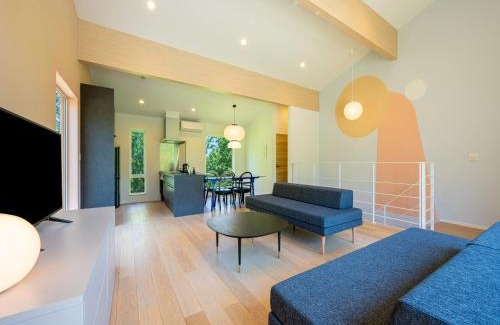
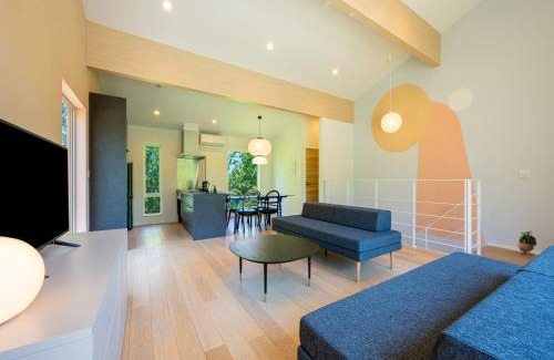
+ potted plant (526, 243)
